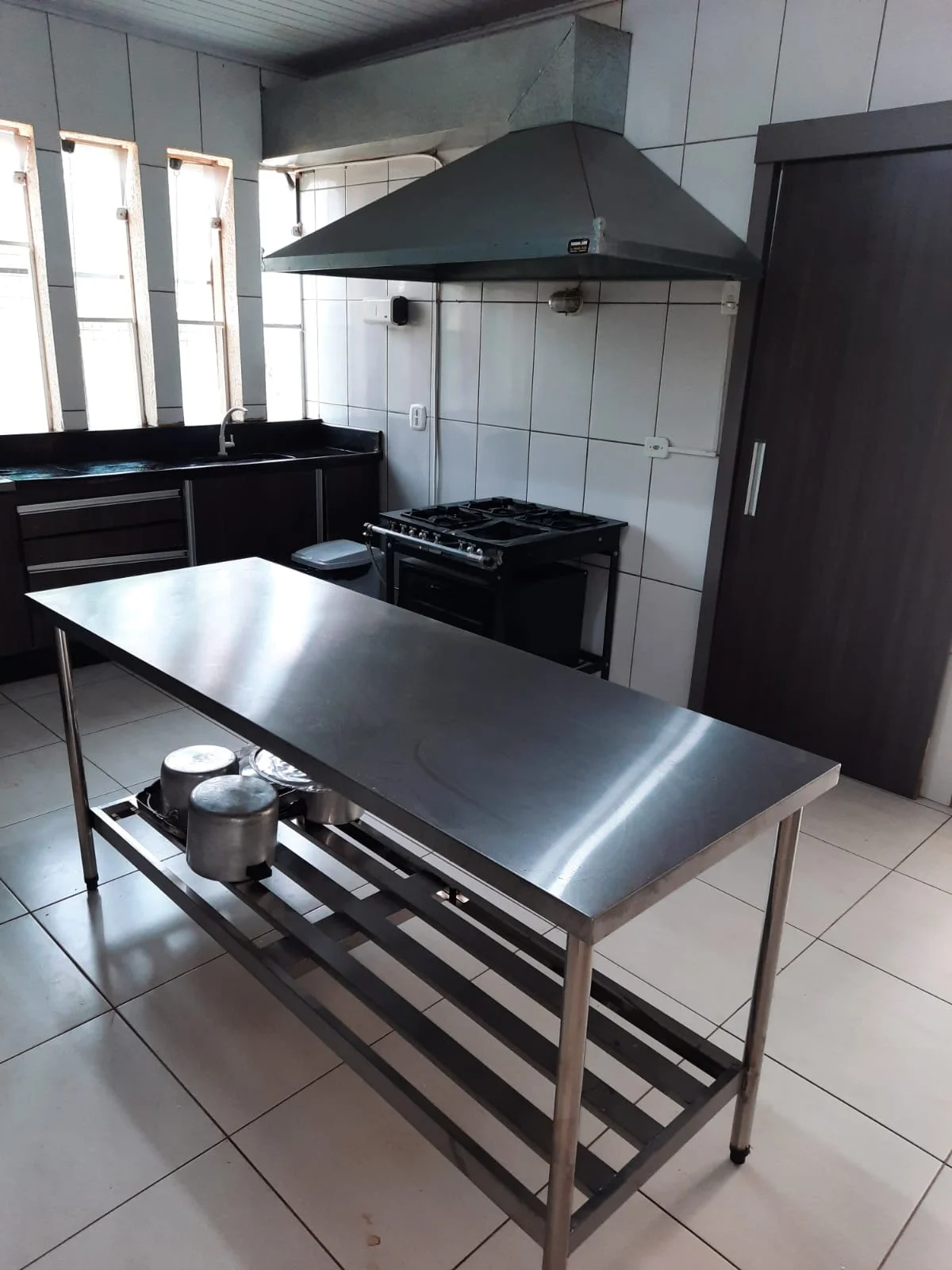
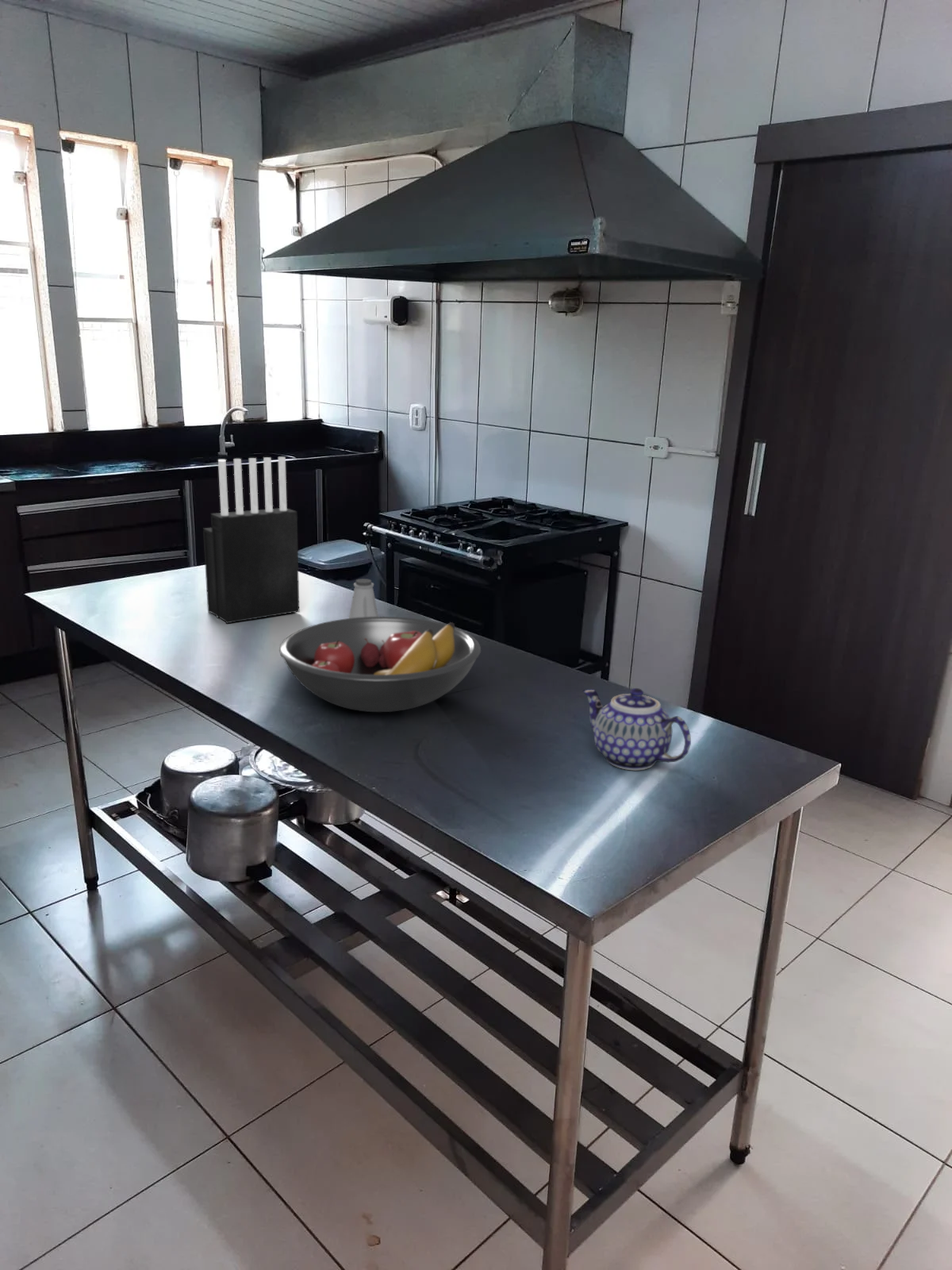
+ saltshaker (363, 602)
+ teapot (633, 724)
+ fruit bowl (381, 663)
+ knife block (248, 535)
